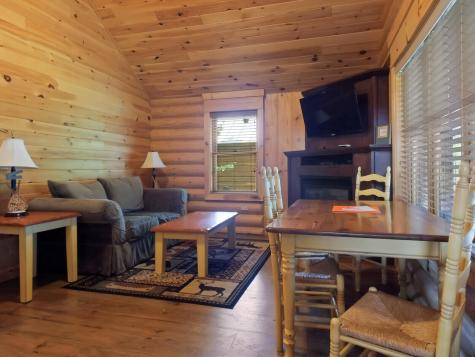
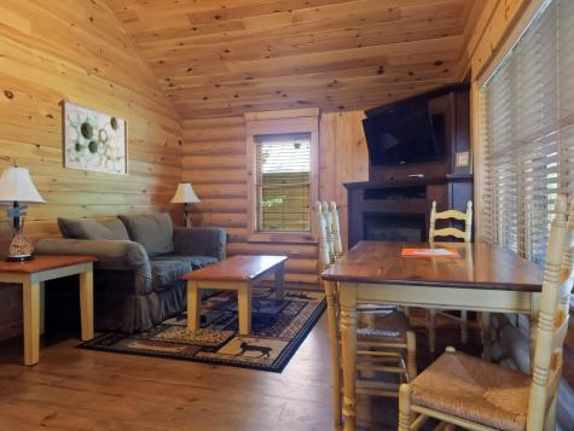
+ wall art (98, 141)
